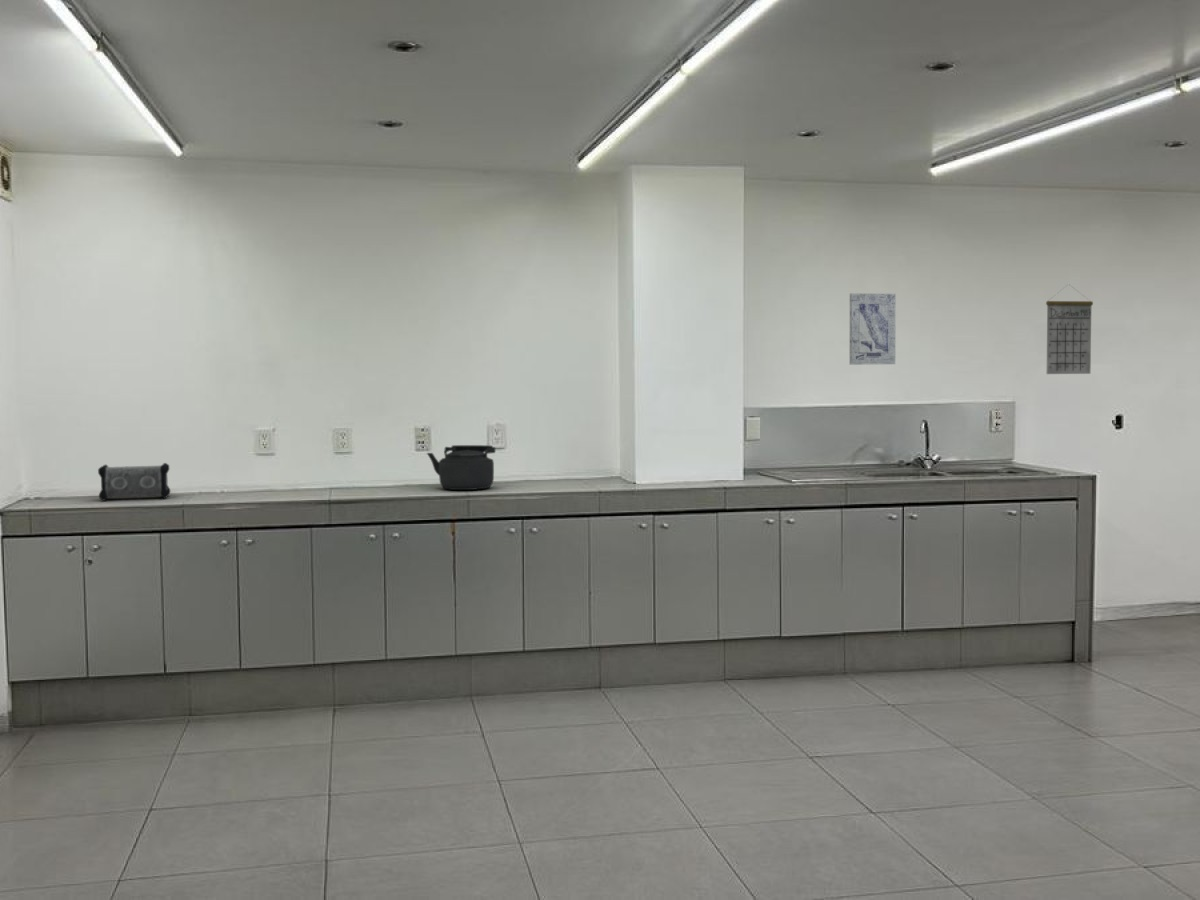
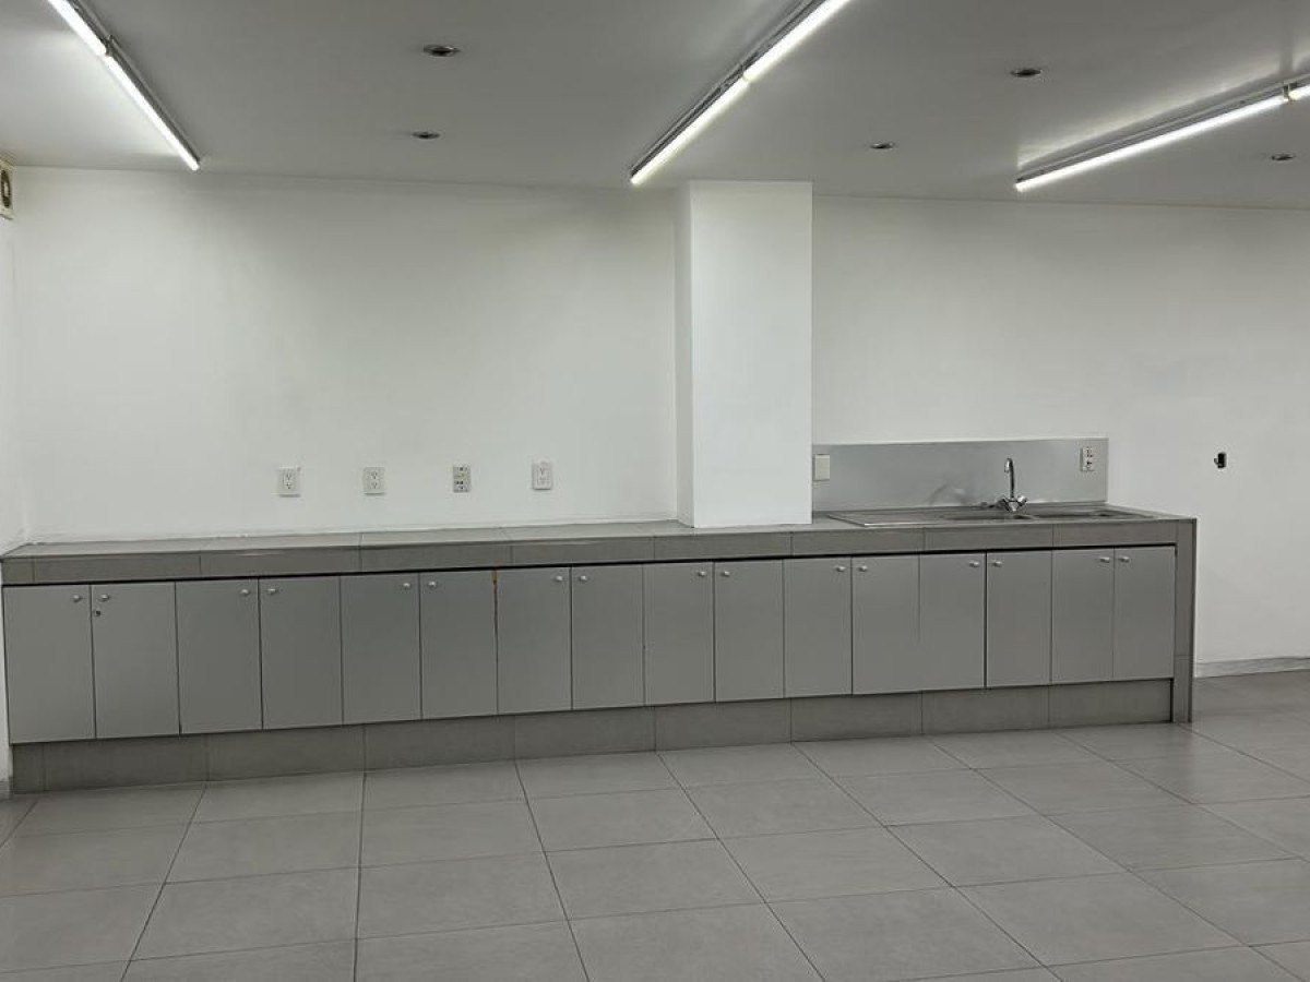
- speaker (134, 481)
- wall art (872, 329)
- calendar (1069, 329)
- kettle (465, 466)
